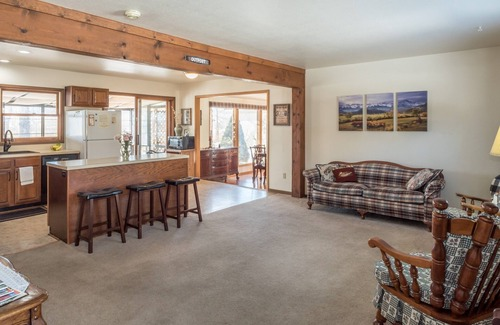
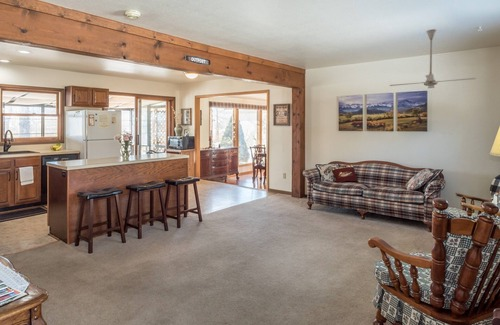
+ ceiling fan (430, 58)
